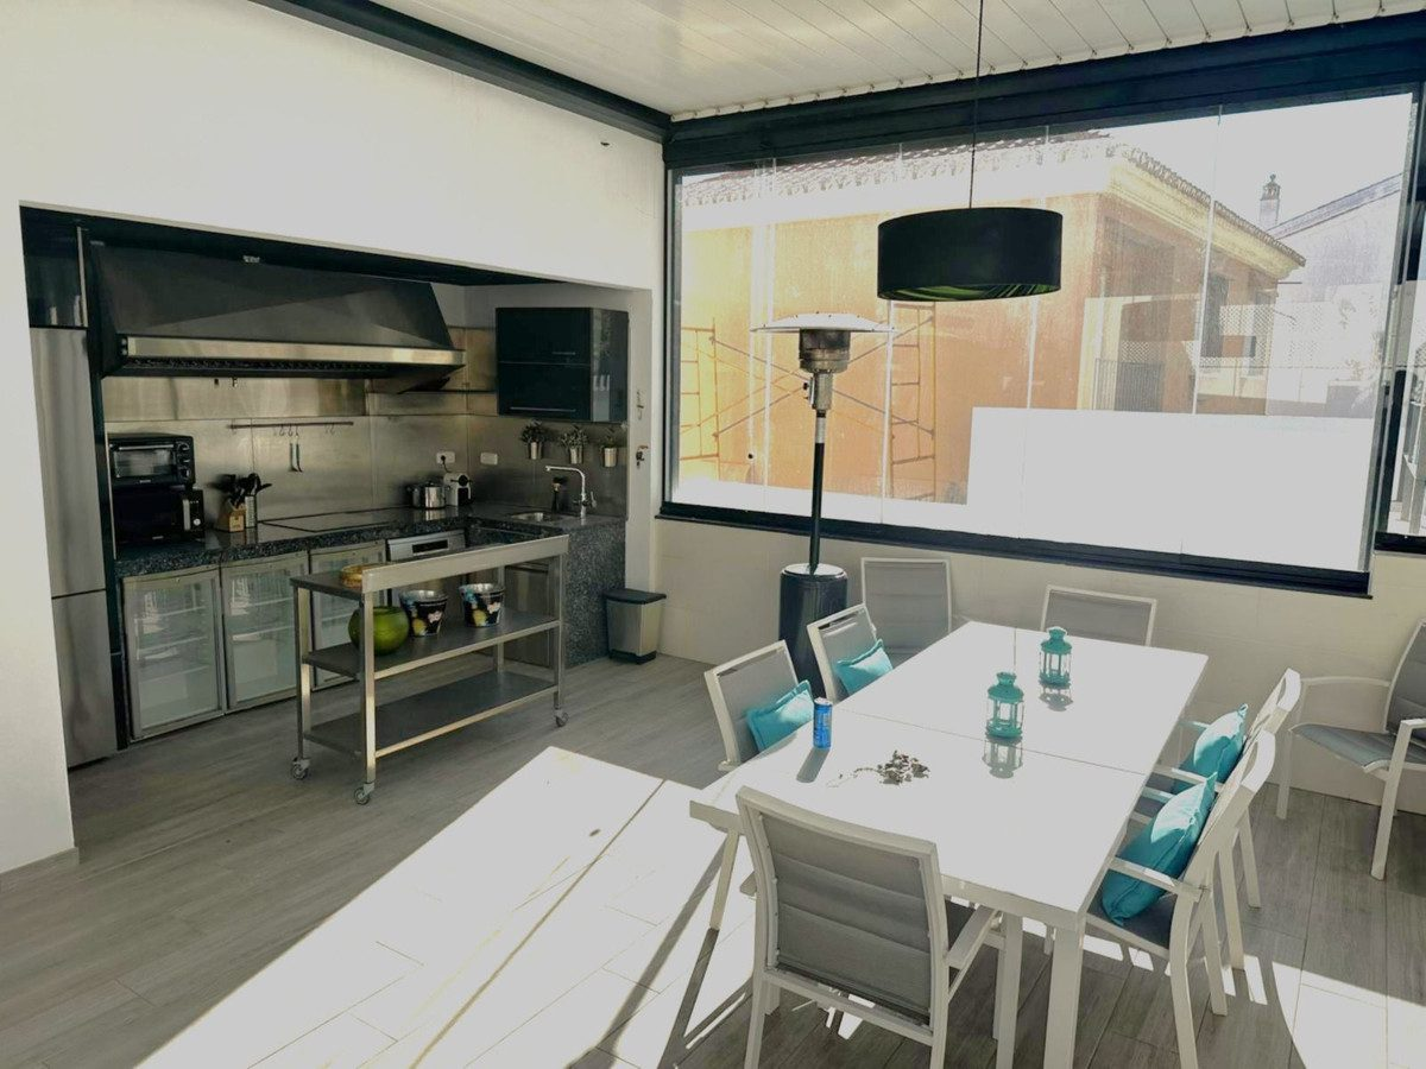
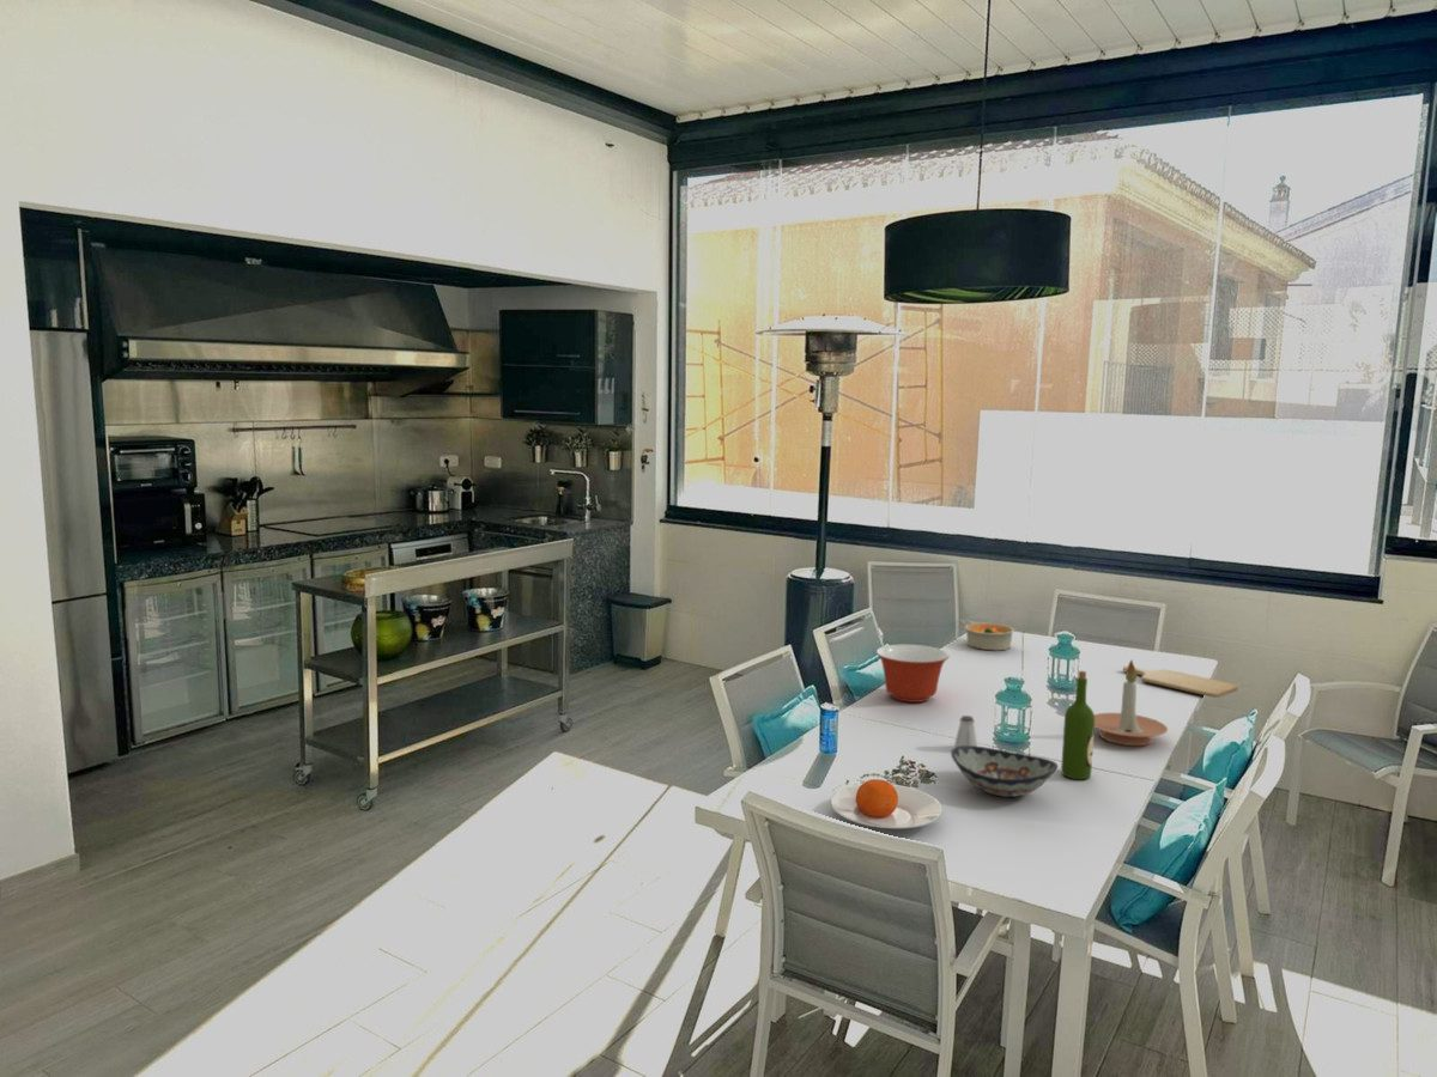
+ saltshaker (966, 732)
+ decorative bowl (1002, 774)
+ plate (885, 801)
+ candle holder (1128, 698)
+ bowl (988, 635)
+ chopping board (1174, 679)
+ wine bottle (1079, 723)
+ mixing bowl (911, 675)
